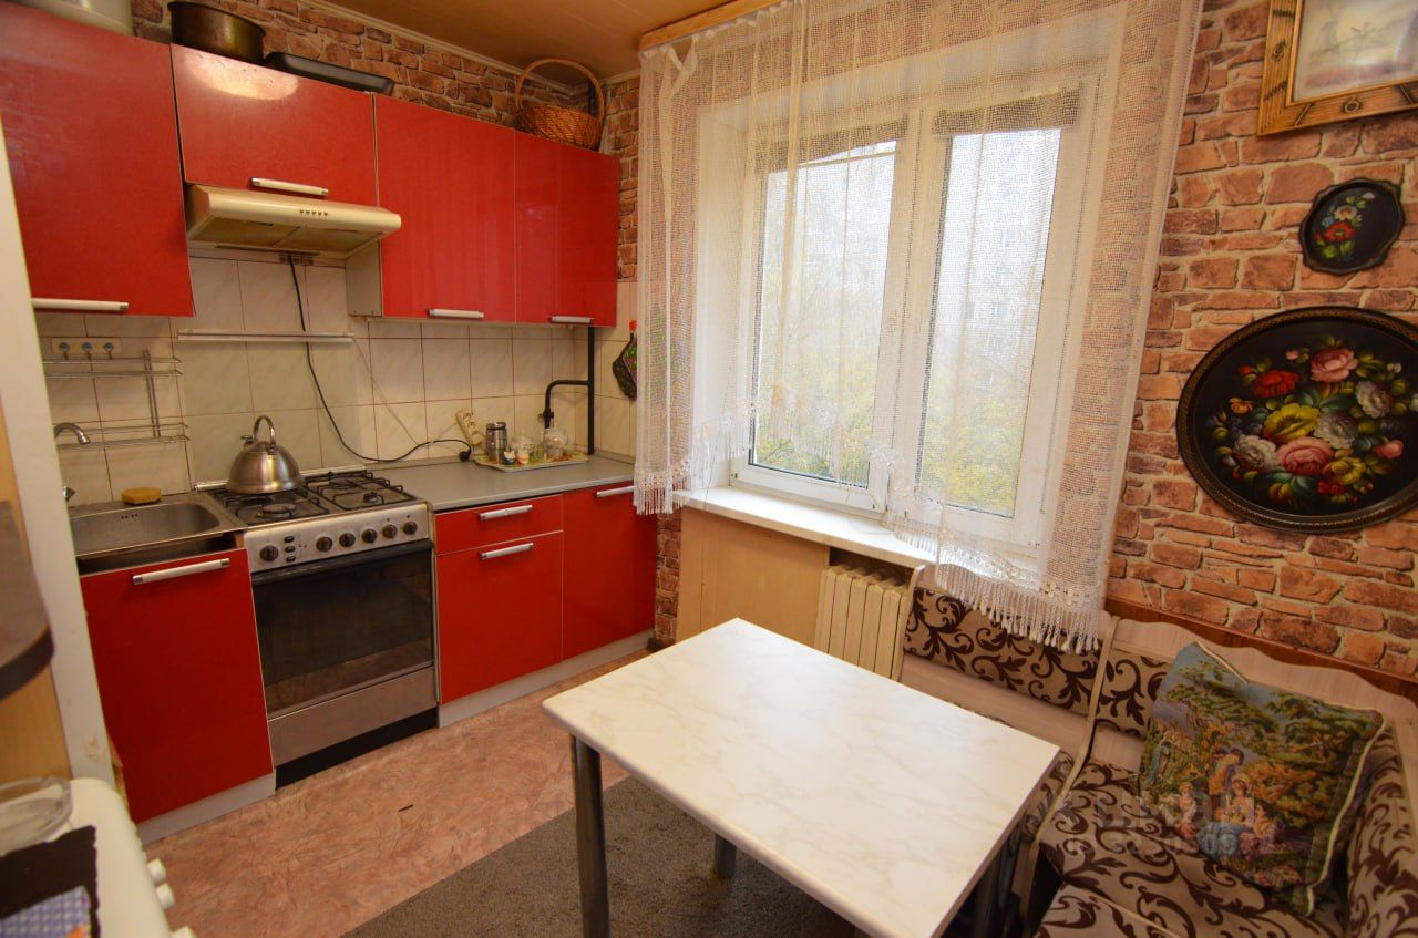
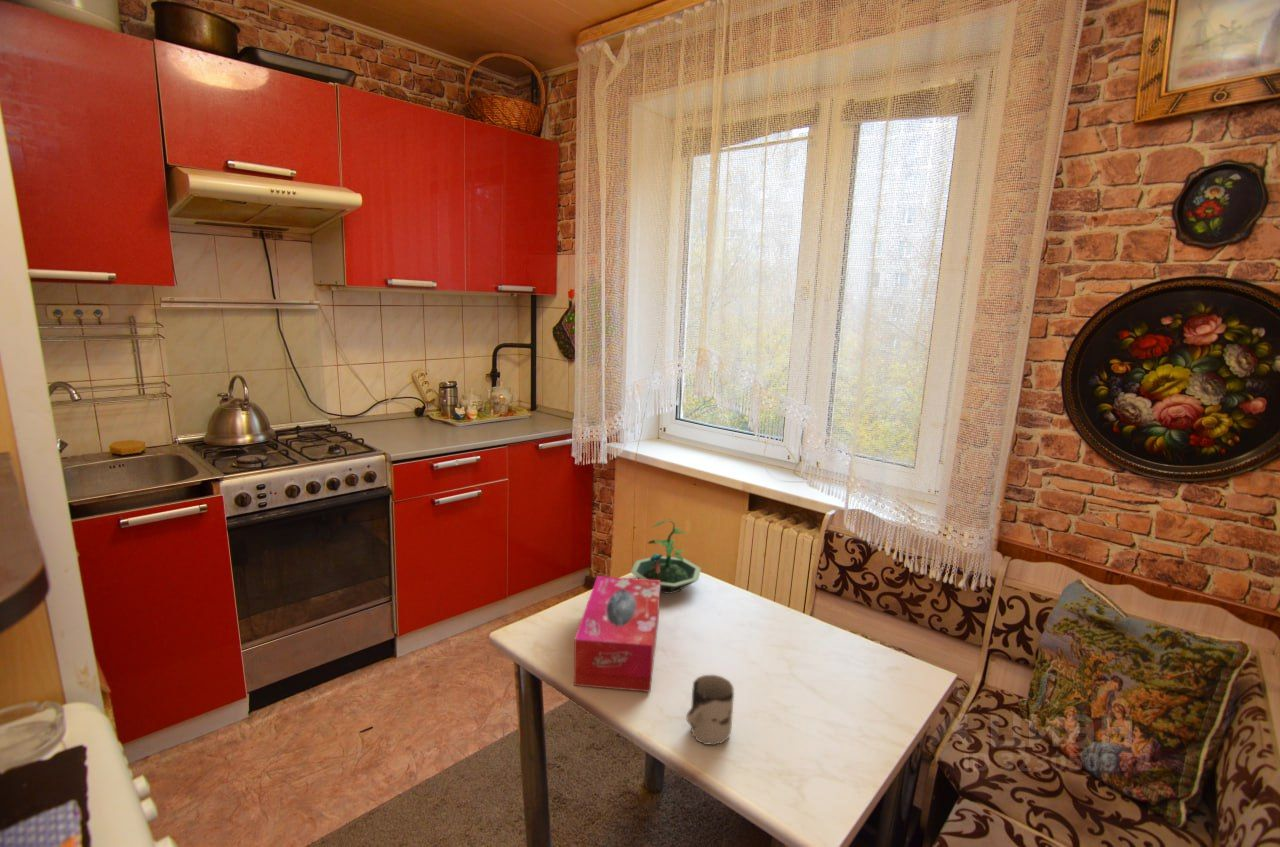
+ terrarium (669, 534)
+ tissue box (621, 627)
+ cup (706, 712)
